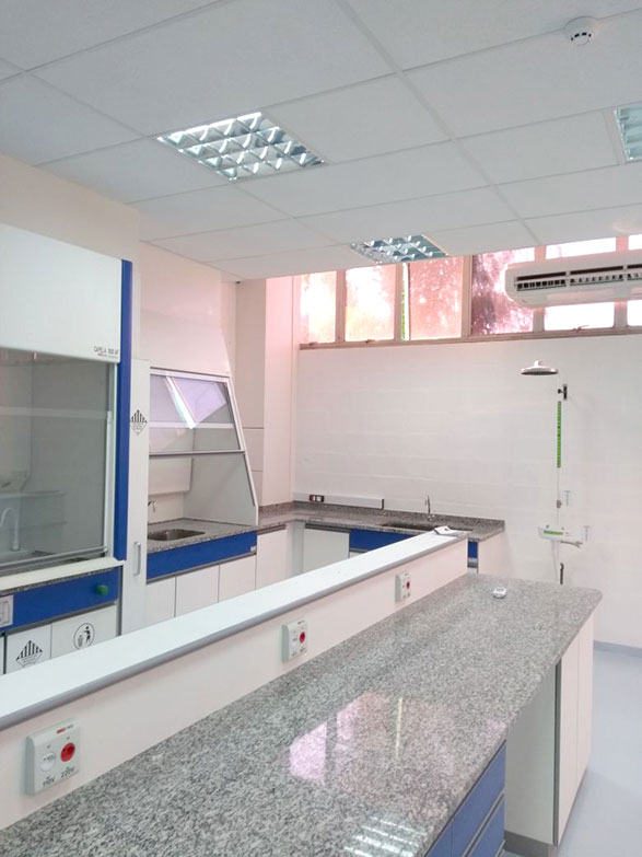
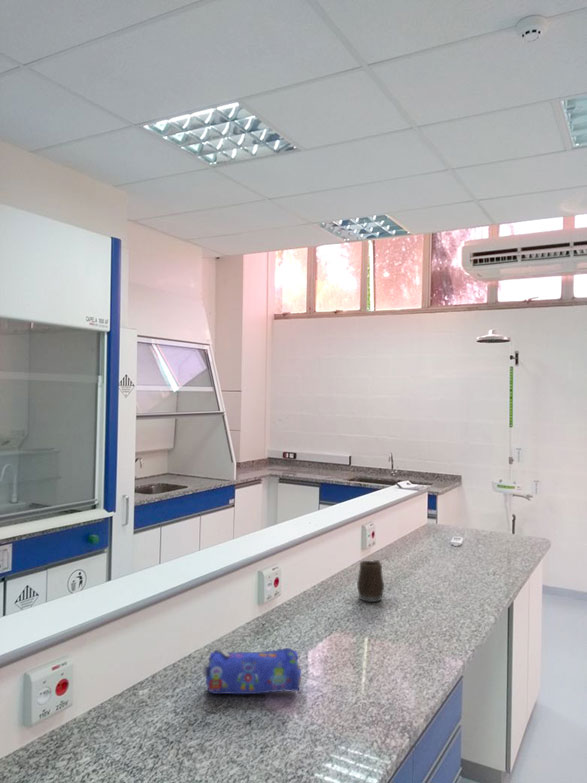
+ mug (371, 579)
+ pencil case (252, 669)
